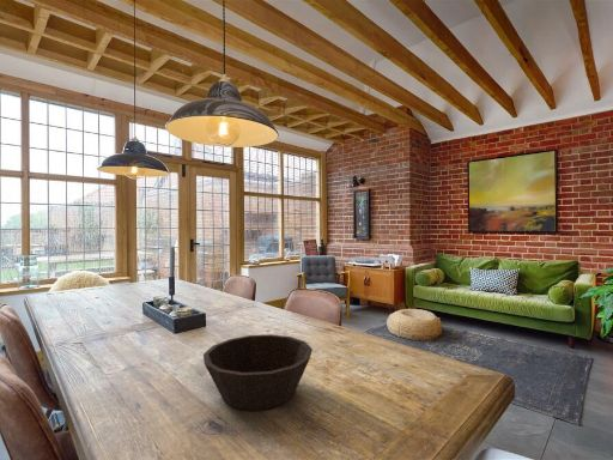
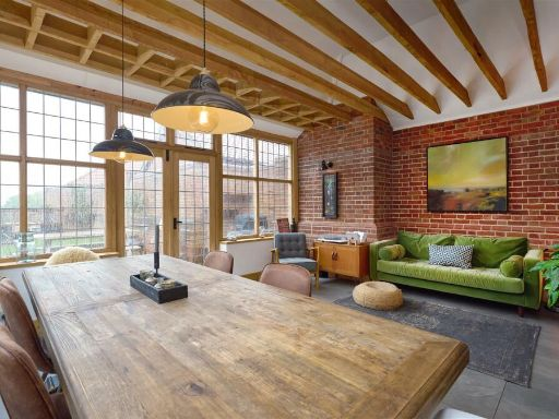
- bowl (259, 371)
